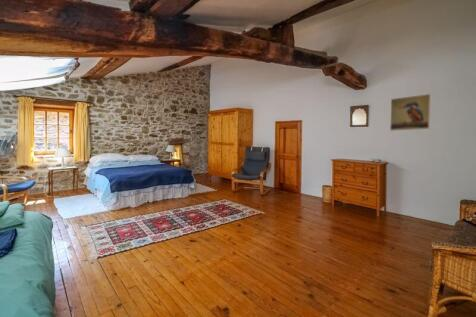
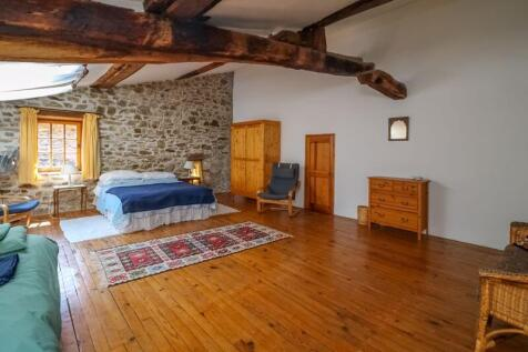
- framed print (409, 113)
